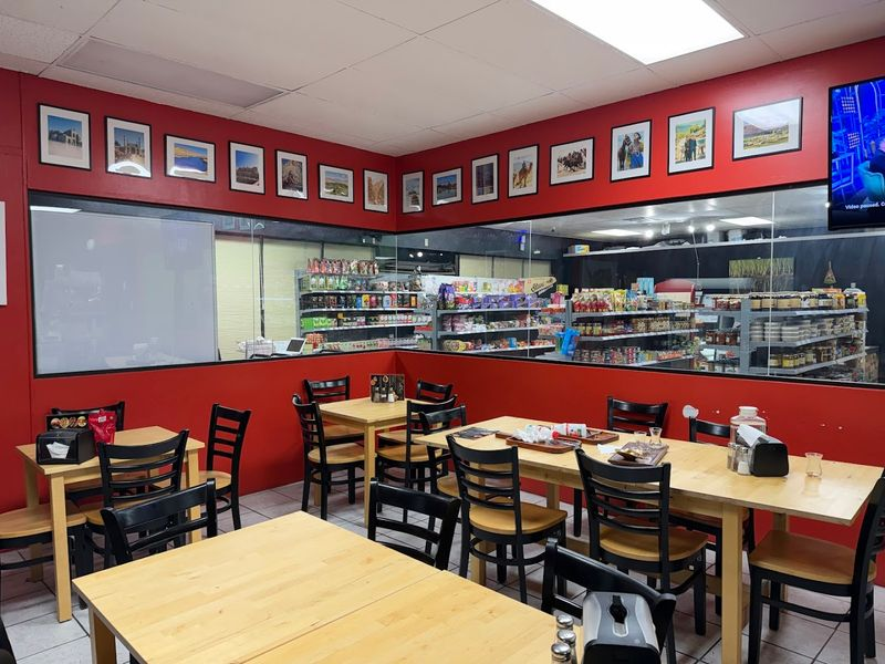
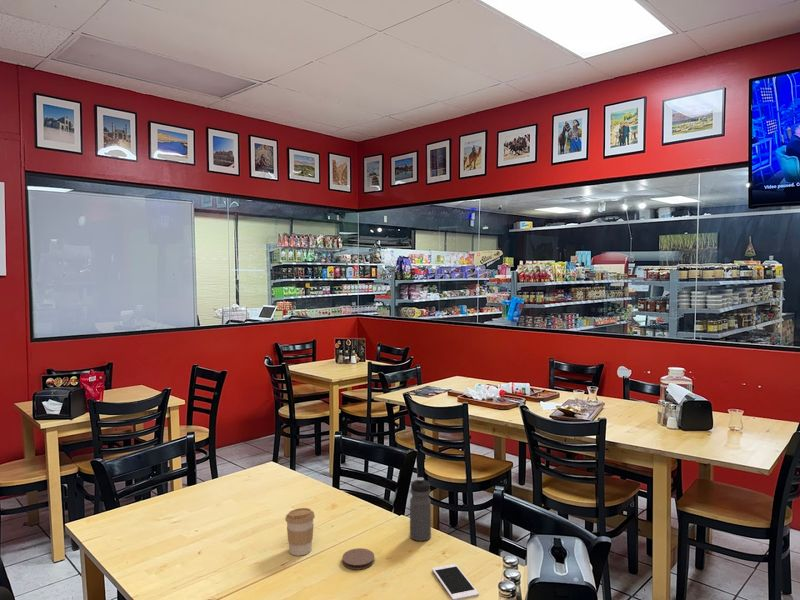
+ coffee cup (300, 530)
+ coaster (358, 558)
+ cell phone (454, 581)
+ water bottle (420, 507)
